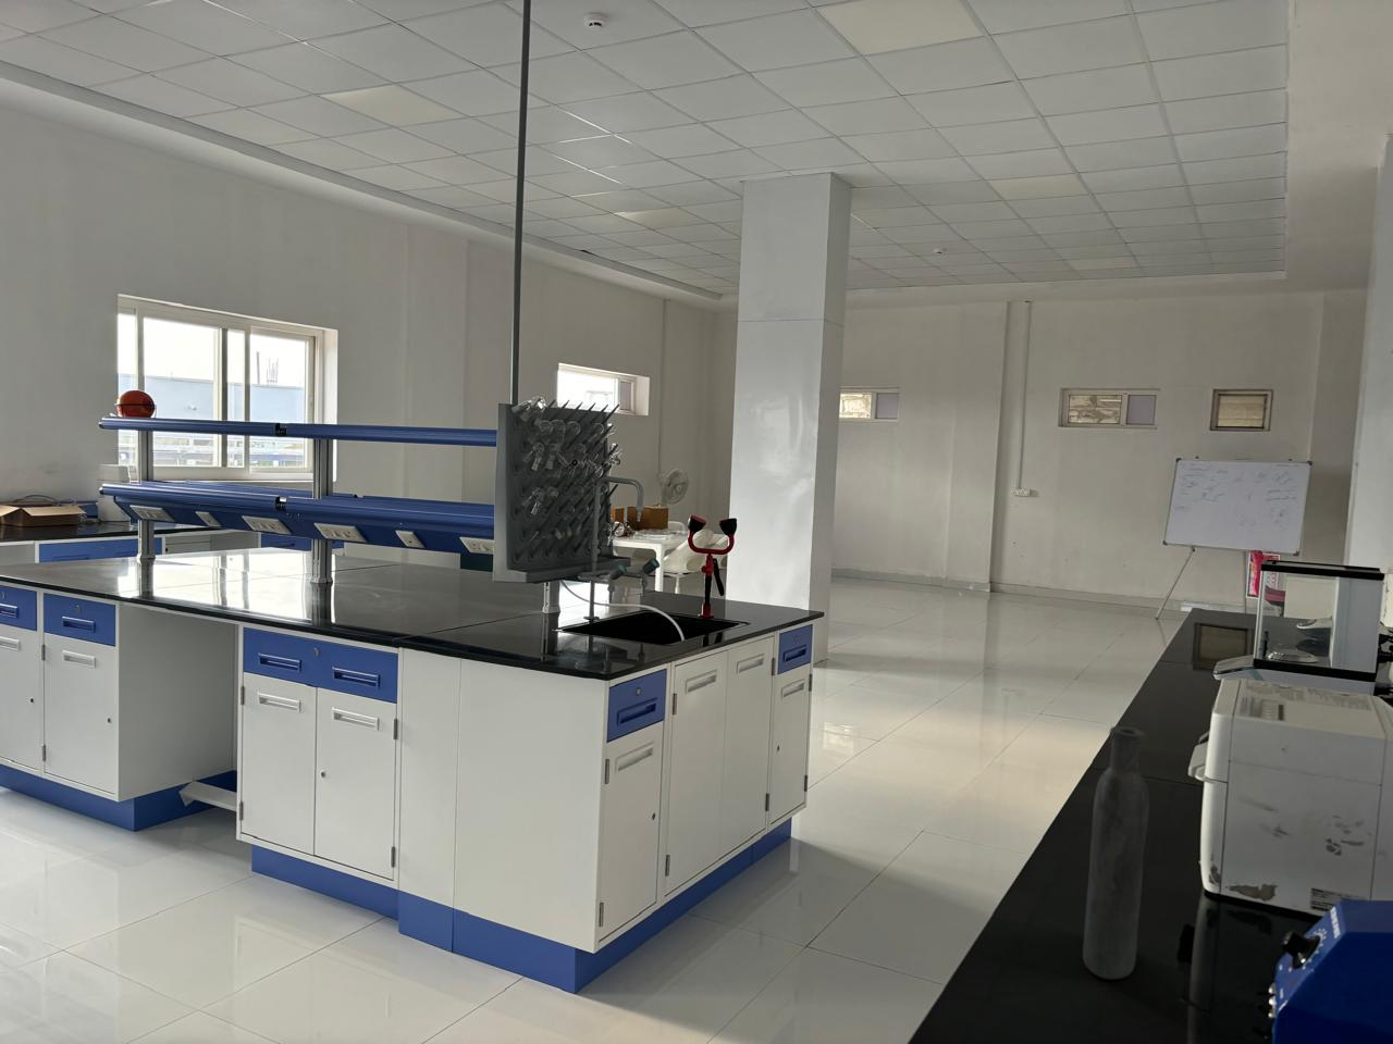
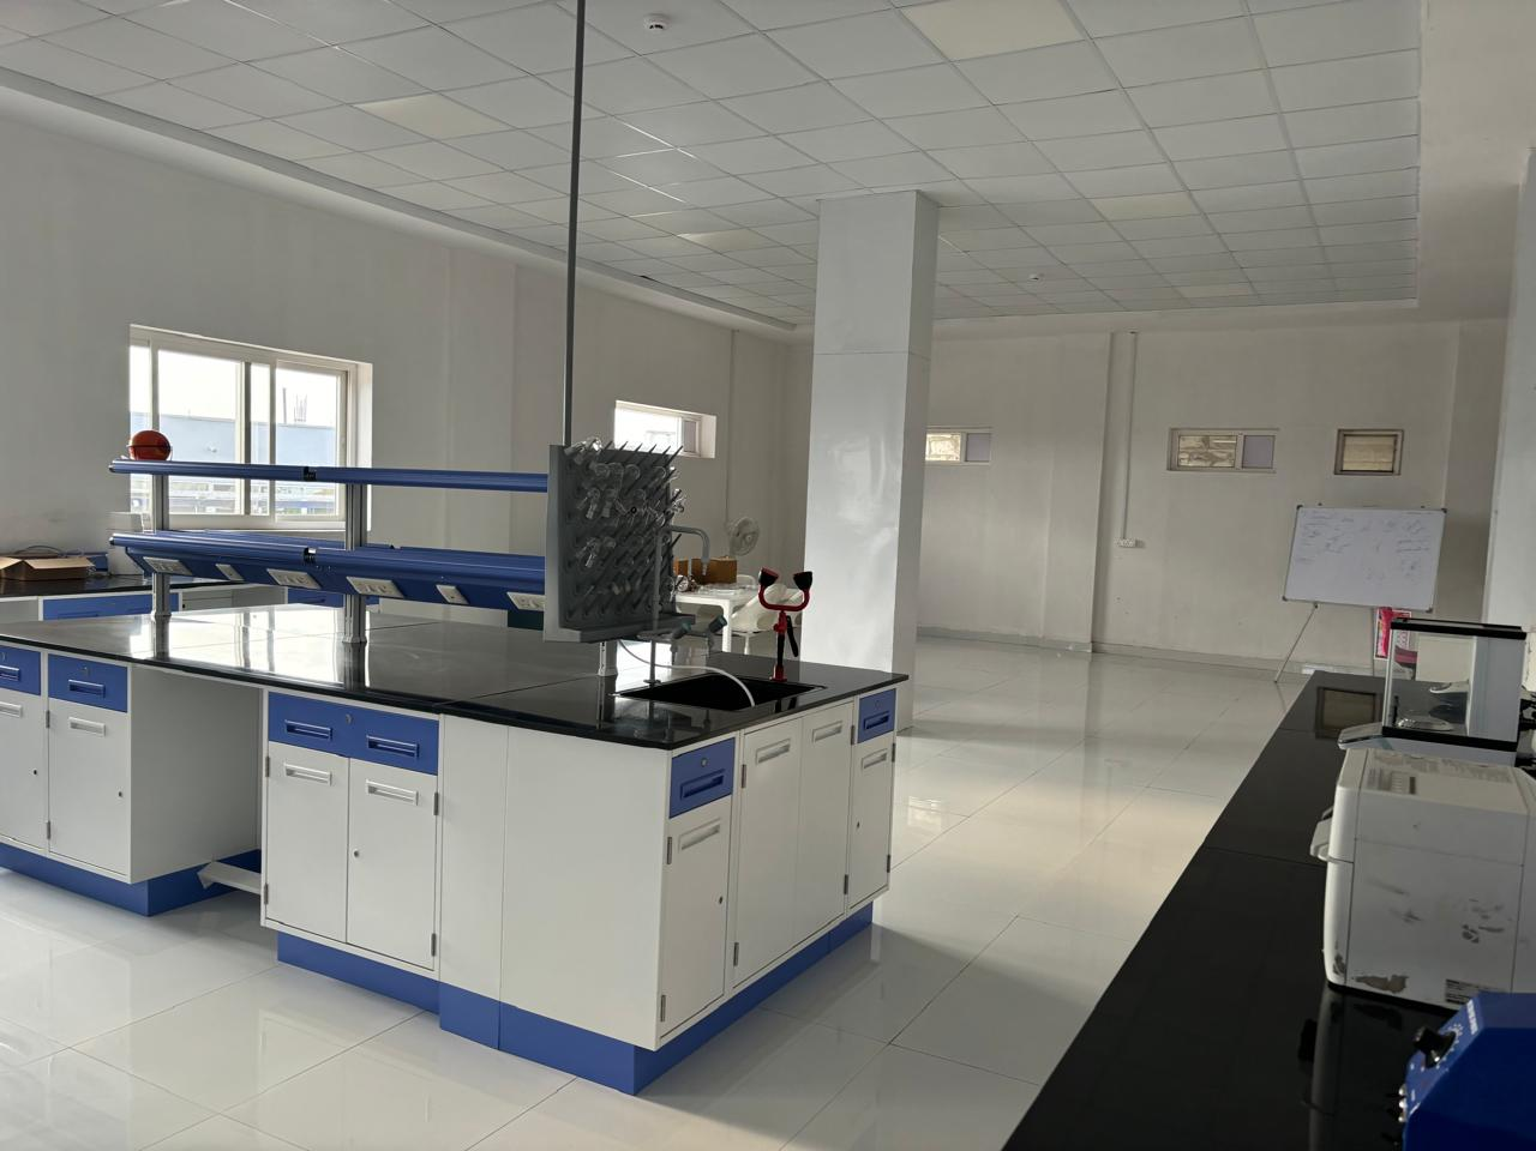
- bottle (1118, 846)
